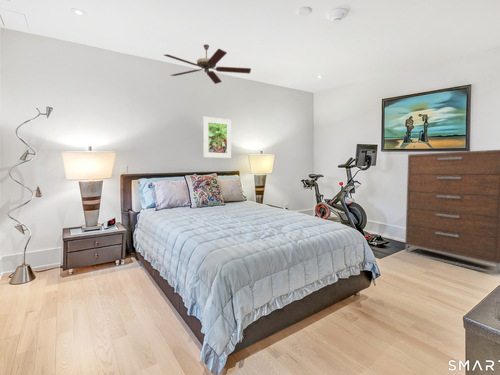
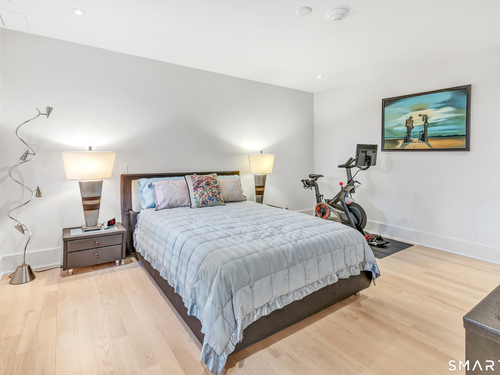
- ceiling fan (209, 59)
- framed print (217, 138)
- dresser (456, 206)
